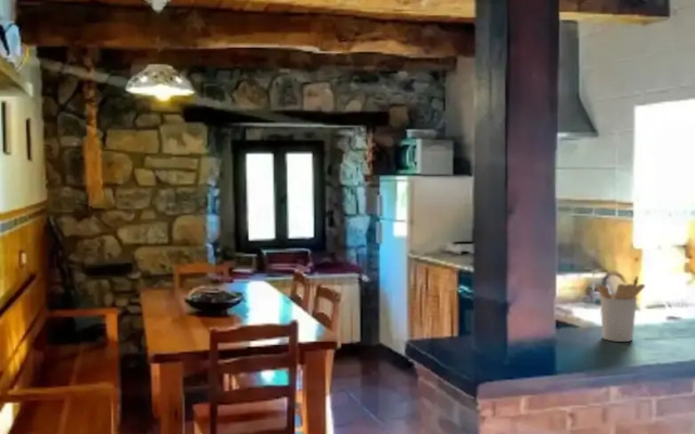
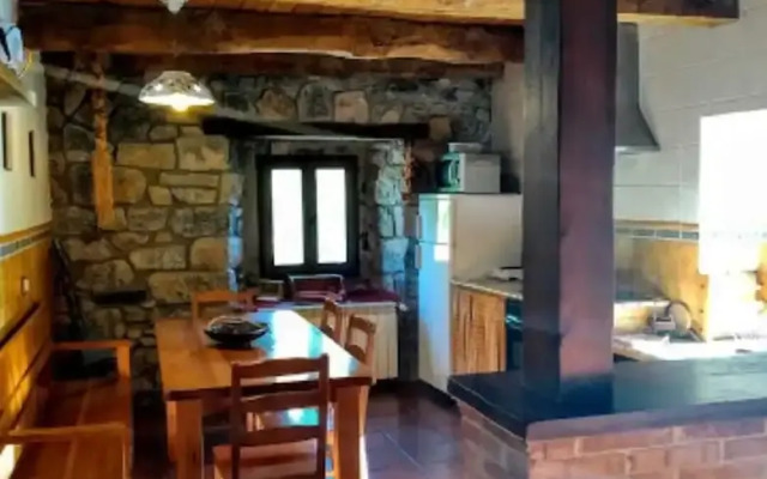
- utensil holder (621, 308)
